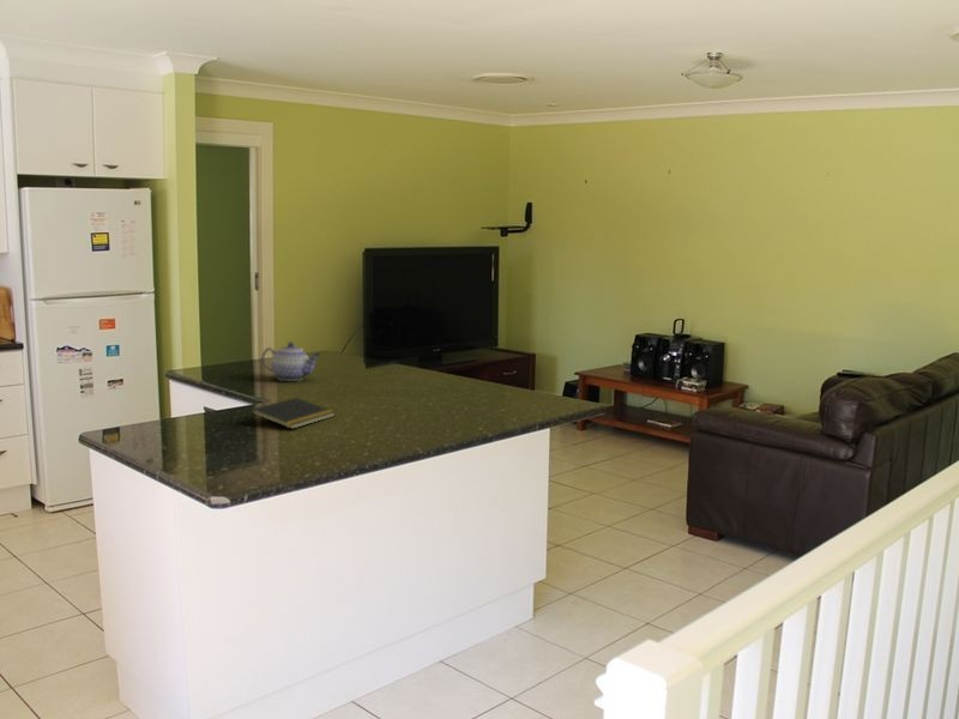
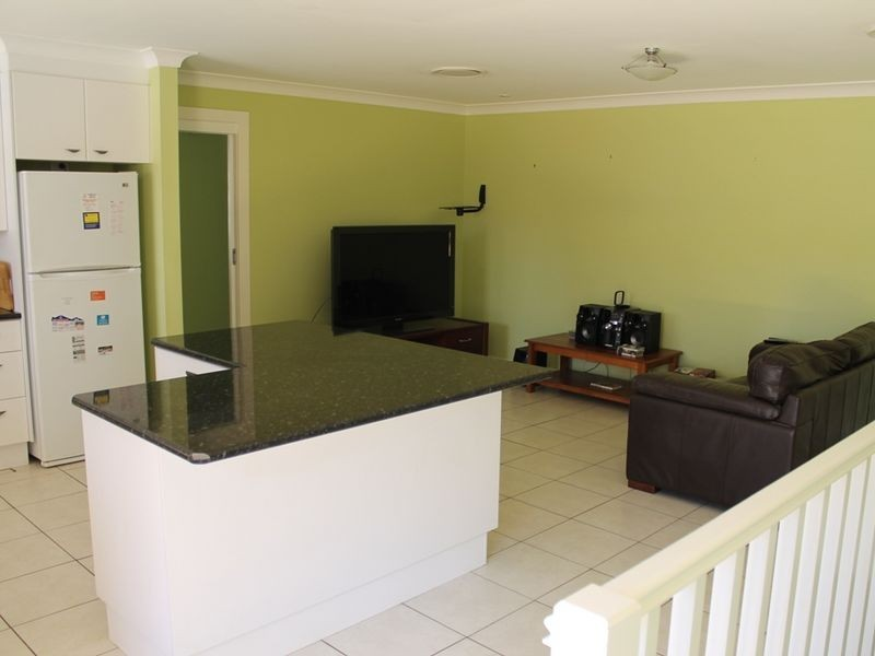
- teapot (290, 360)
- notepad (294, 412)
